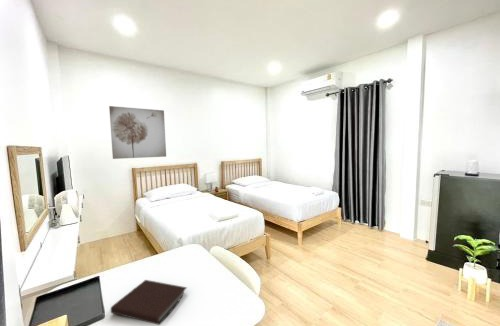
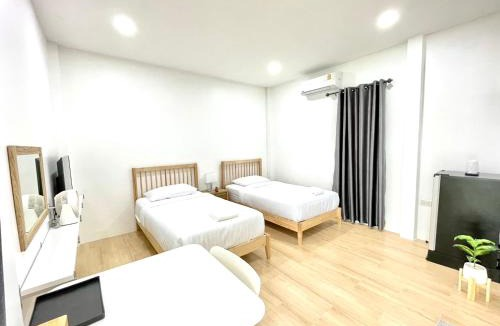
- notebook (151, 299)
- wall art (139, 133)
